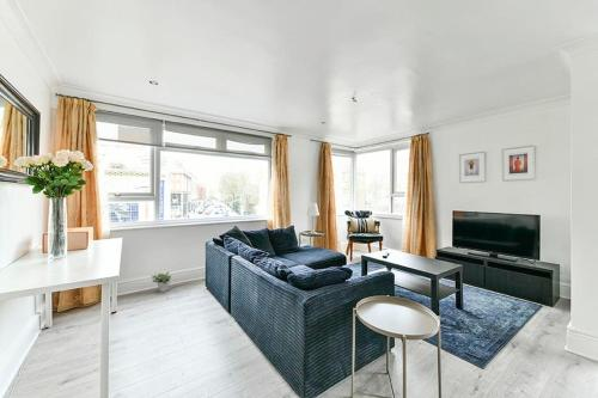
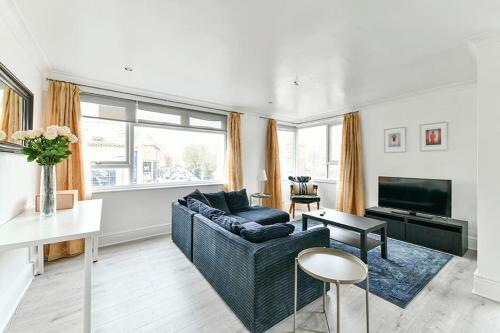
- potted plant (161, 281)
